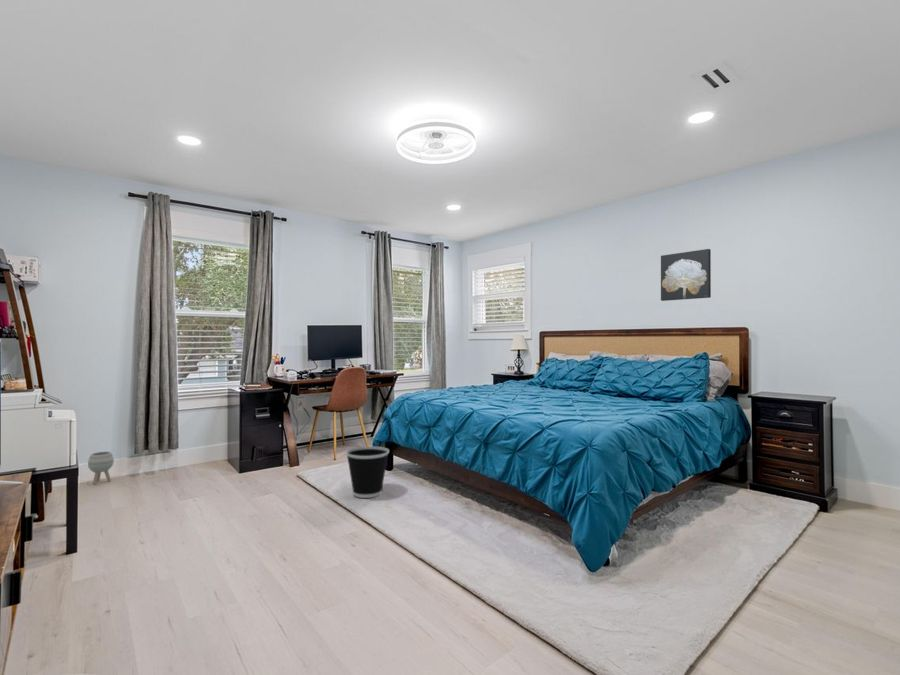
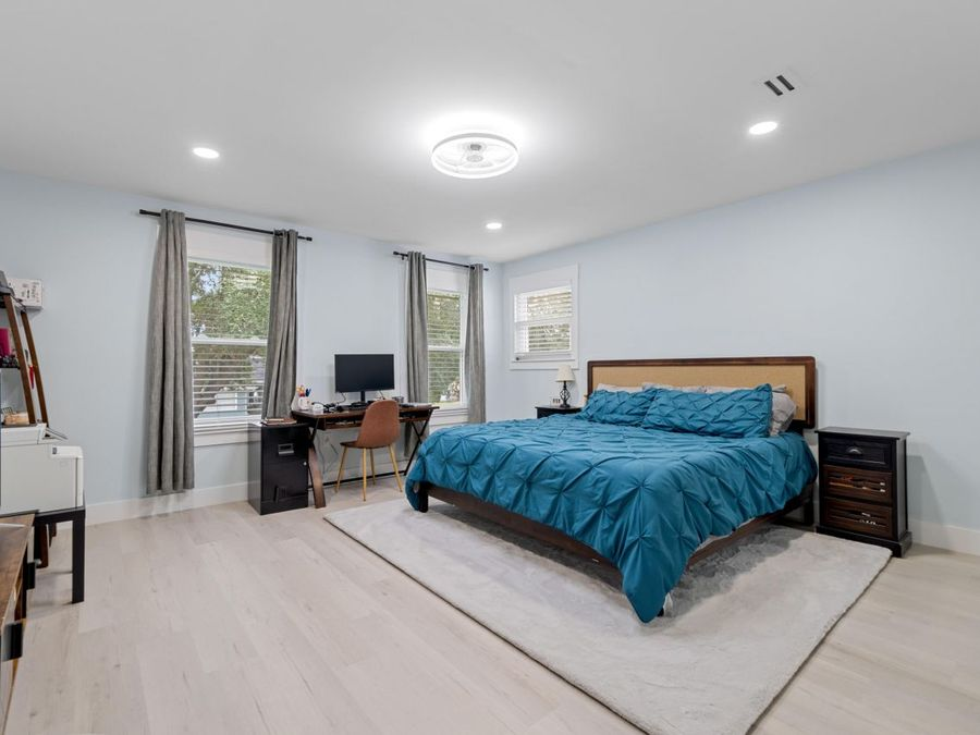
- wall art (684, 275)
- wastebasket (367, 472)
- planter (100, 467)
